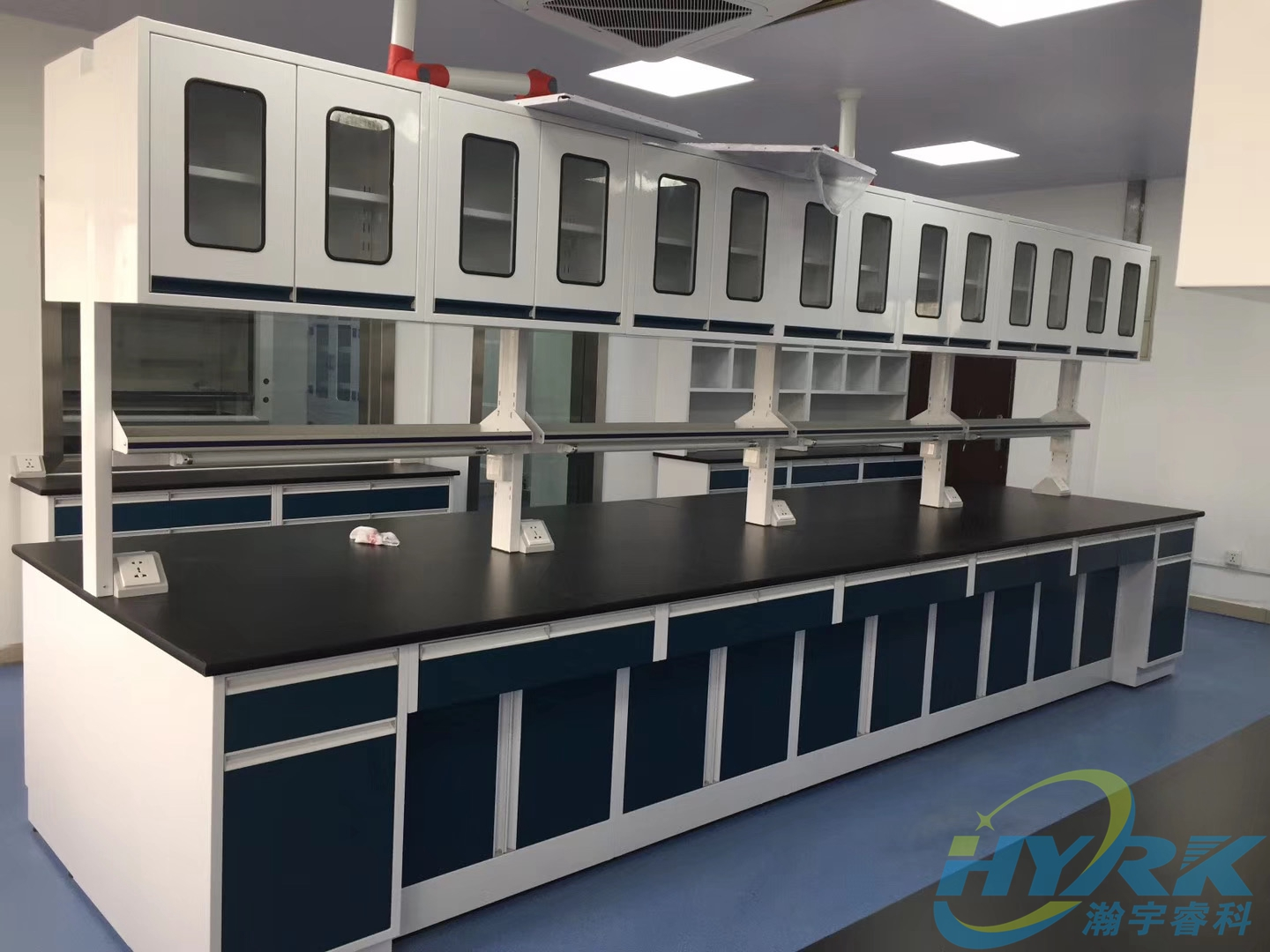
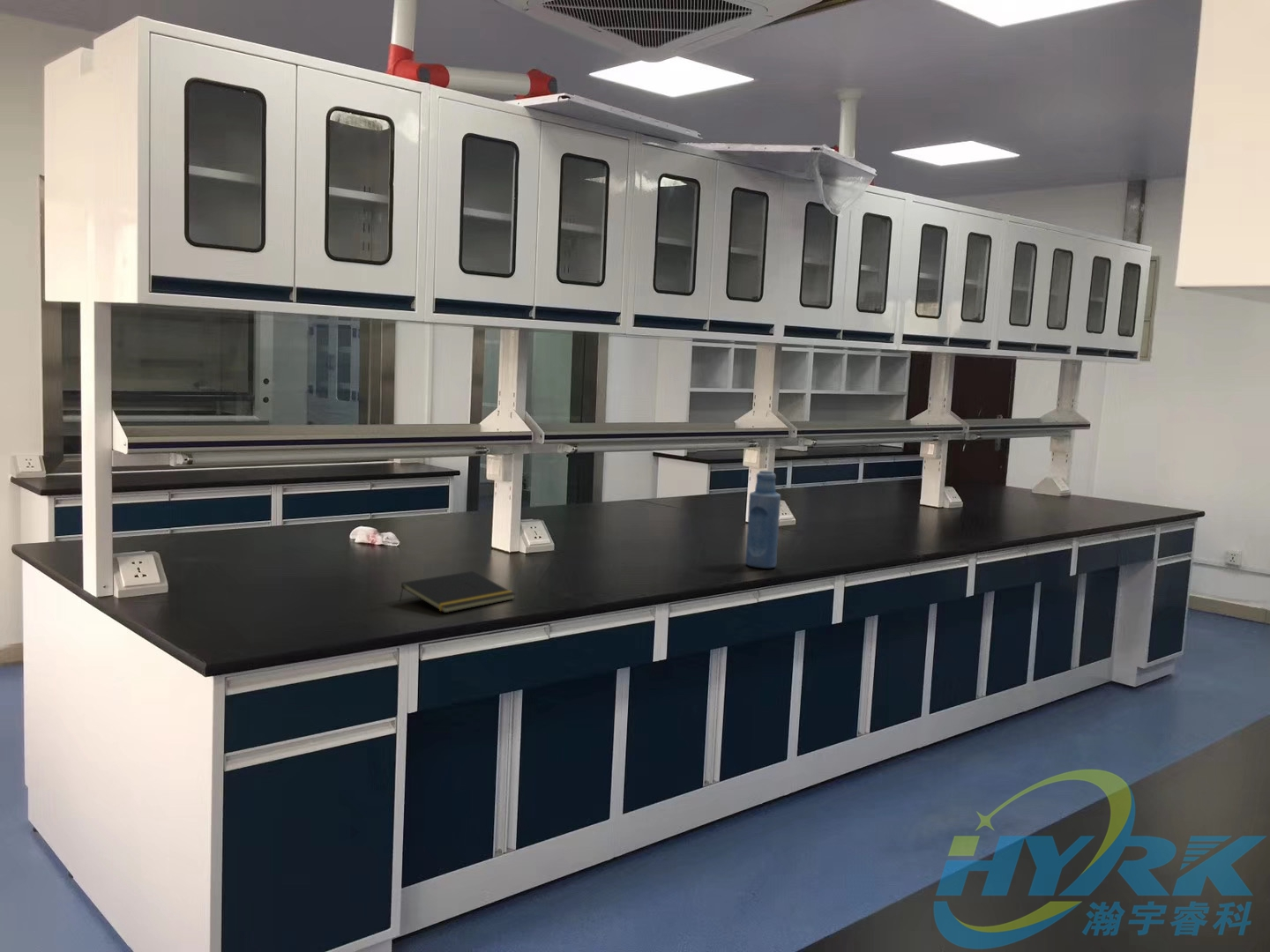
+ notepad (459, 591)
+ bottle (764, 518)
